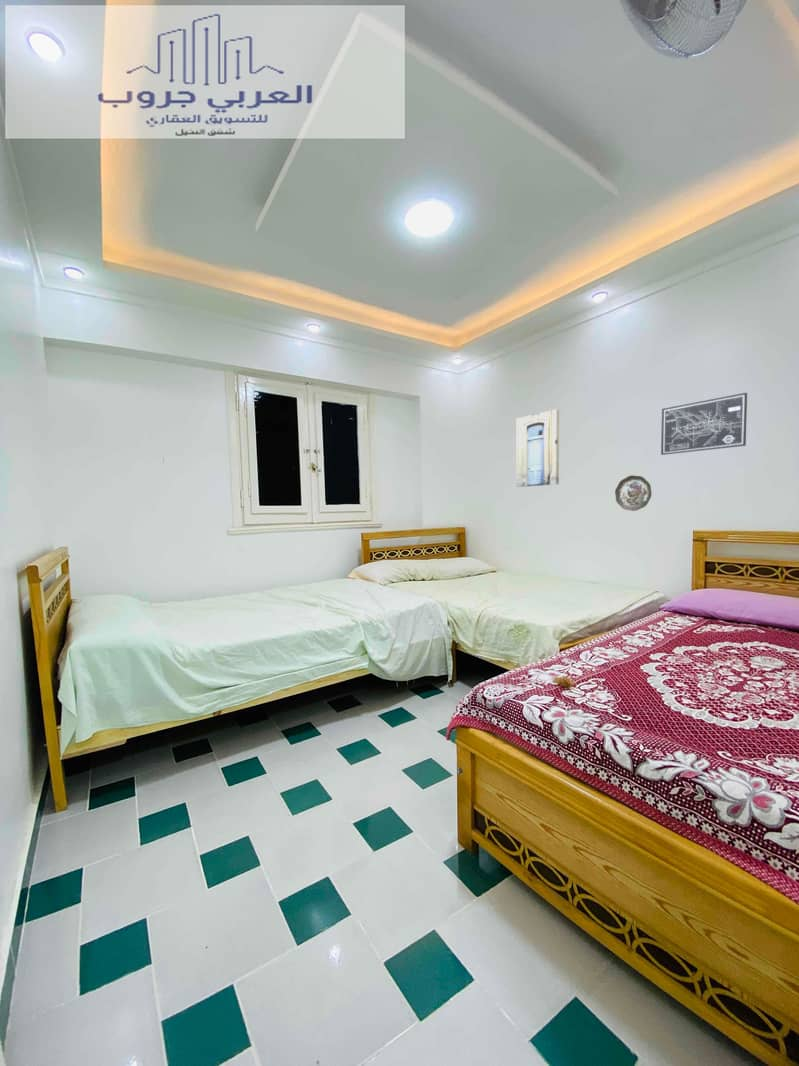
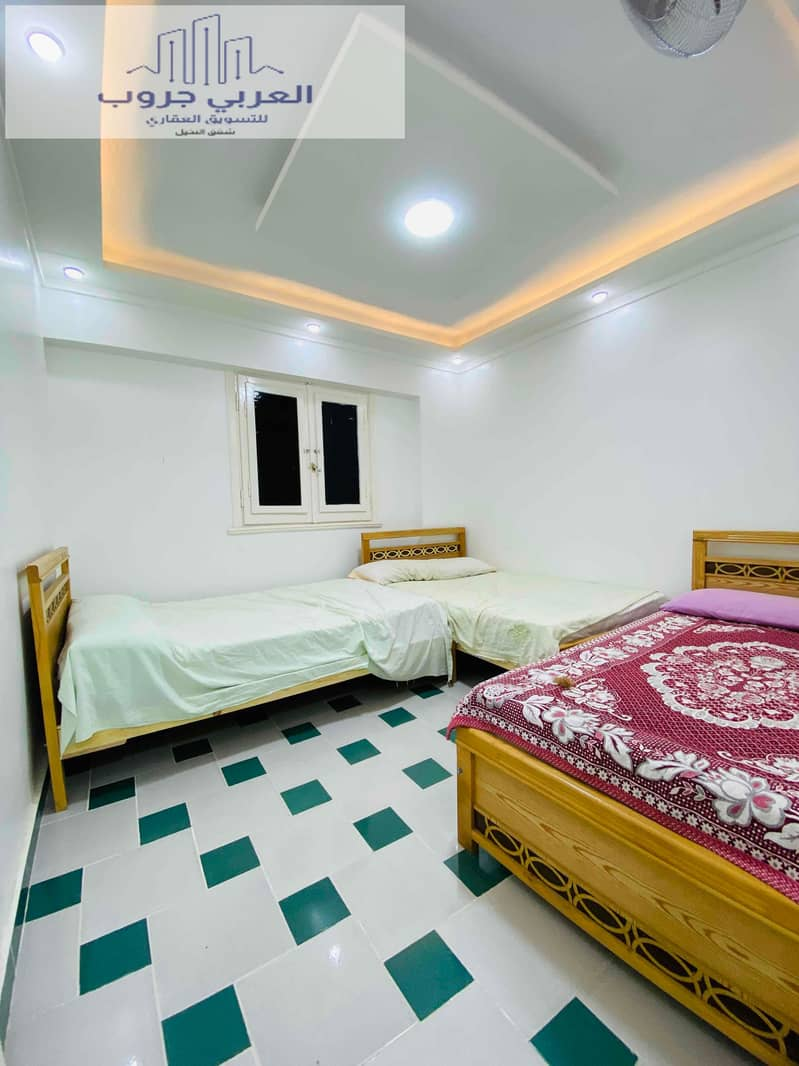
- decorative plate (633, 493)
- wall art (536, 450)
- wall art (701, 426)
